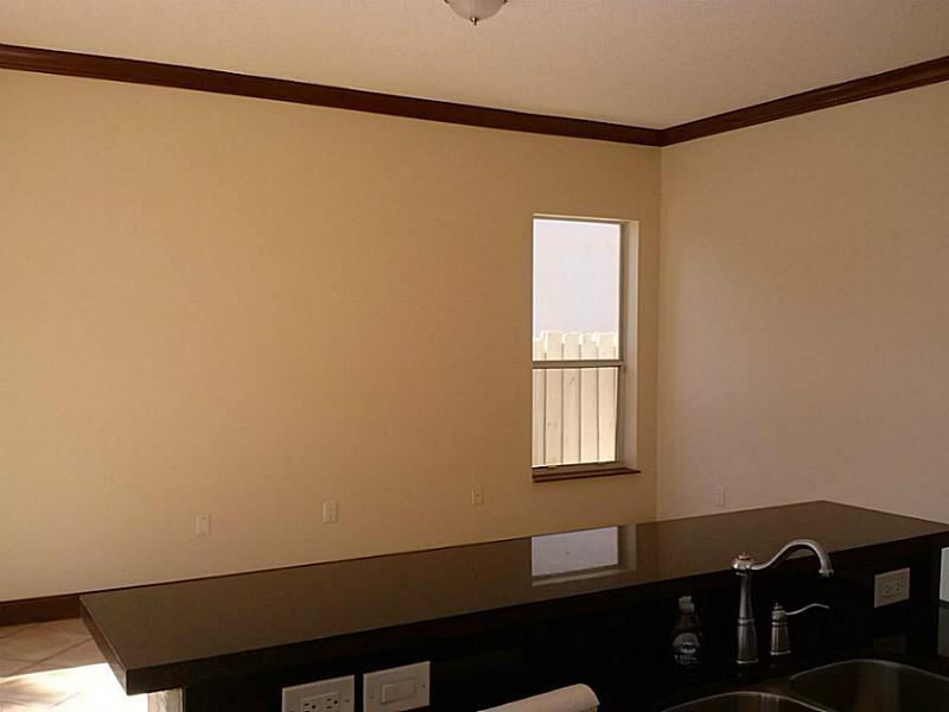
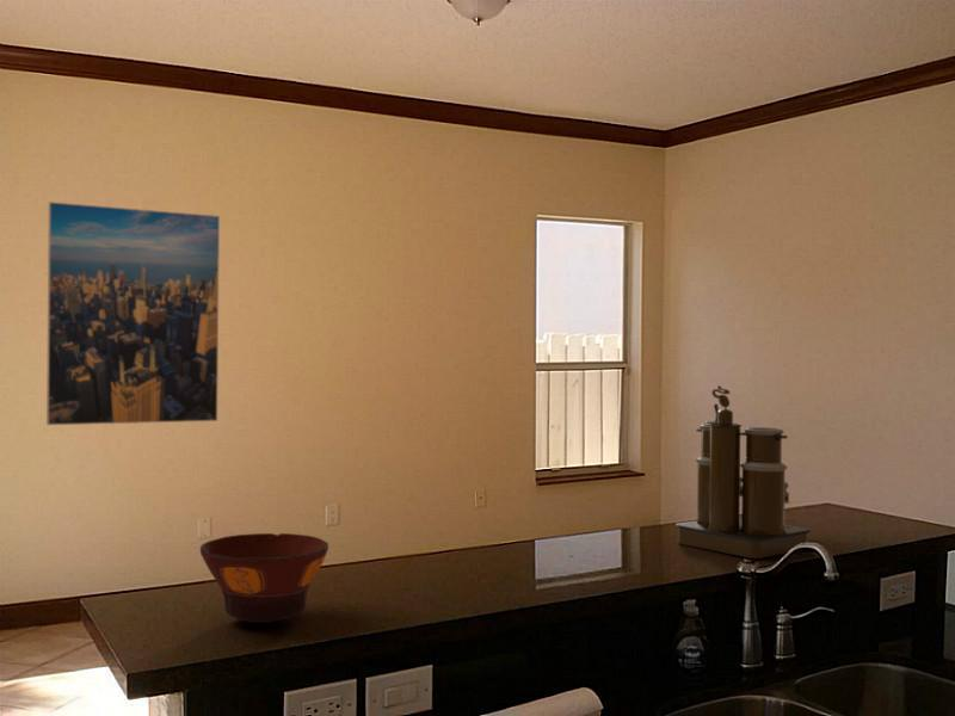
+ coffee maker (743, 465)
+ bowl (264, 581)
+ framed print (136, 316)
